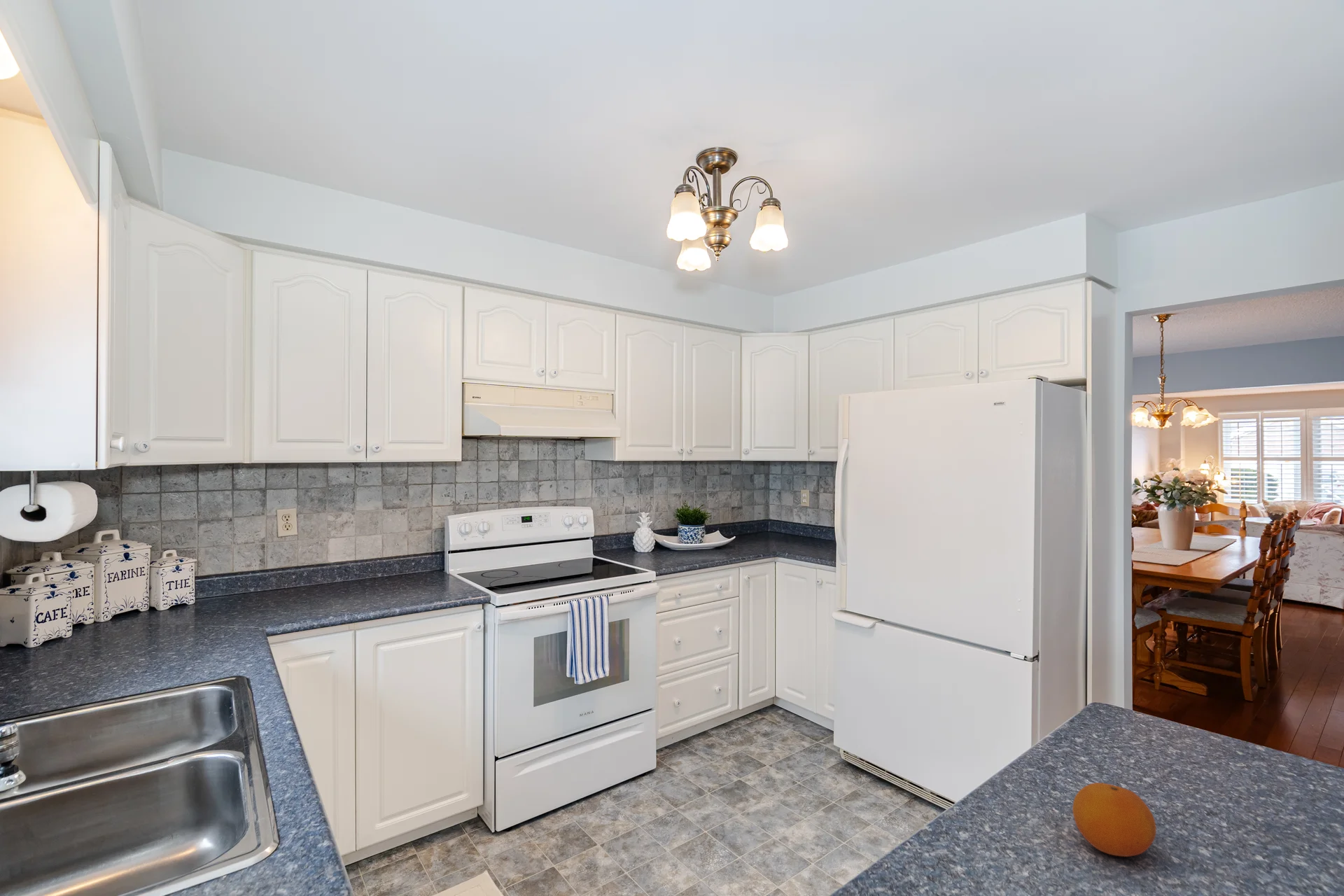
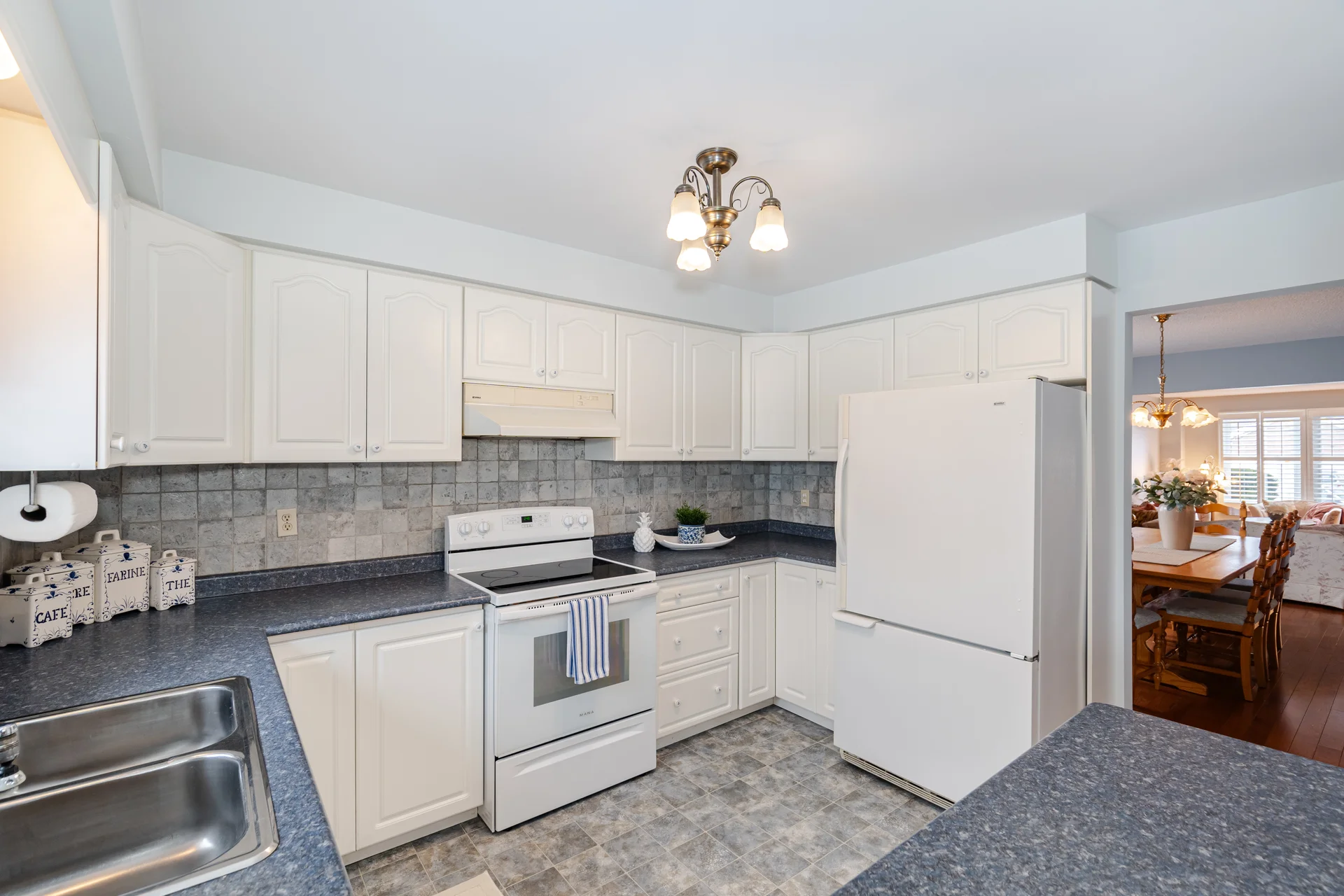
- fruit (1113, 818)
